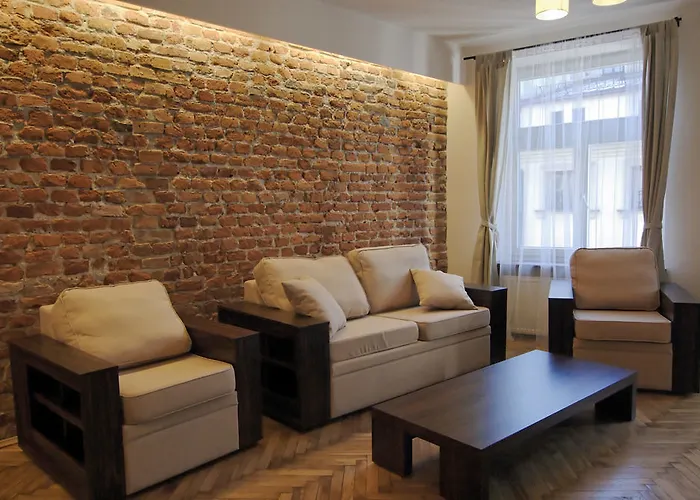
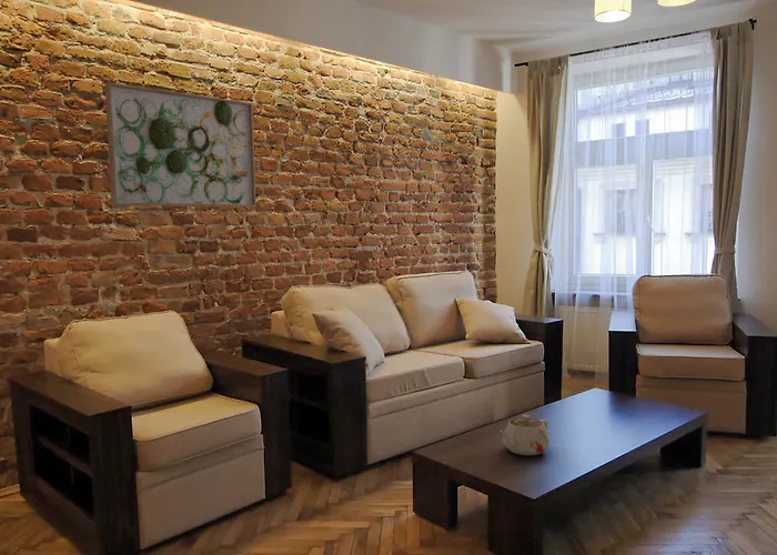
+ teapot (524, 433)
+ wall art (188, 150)
